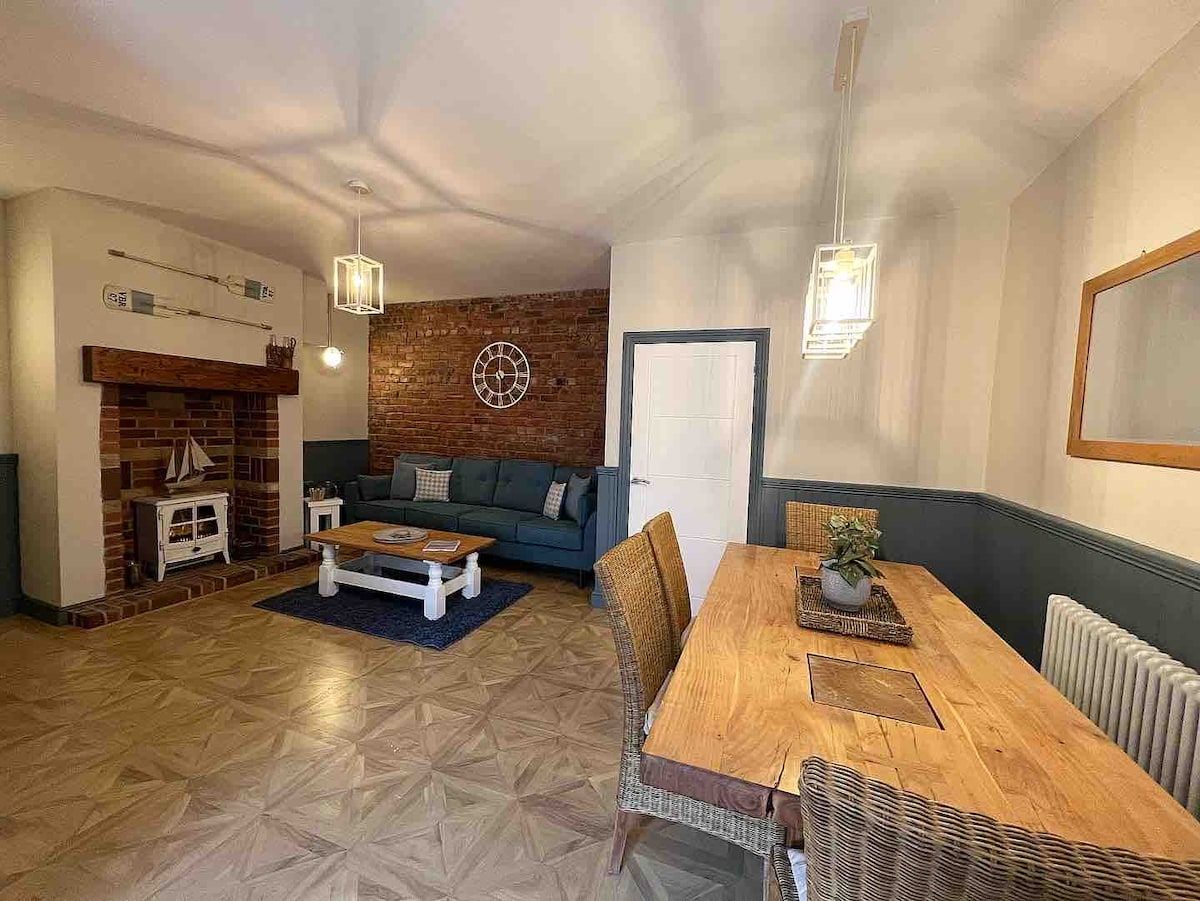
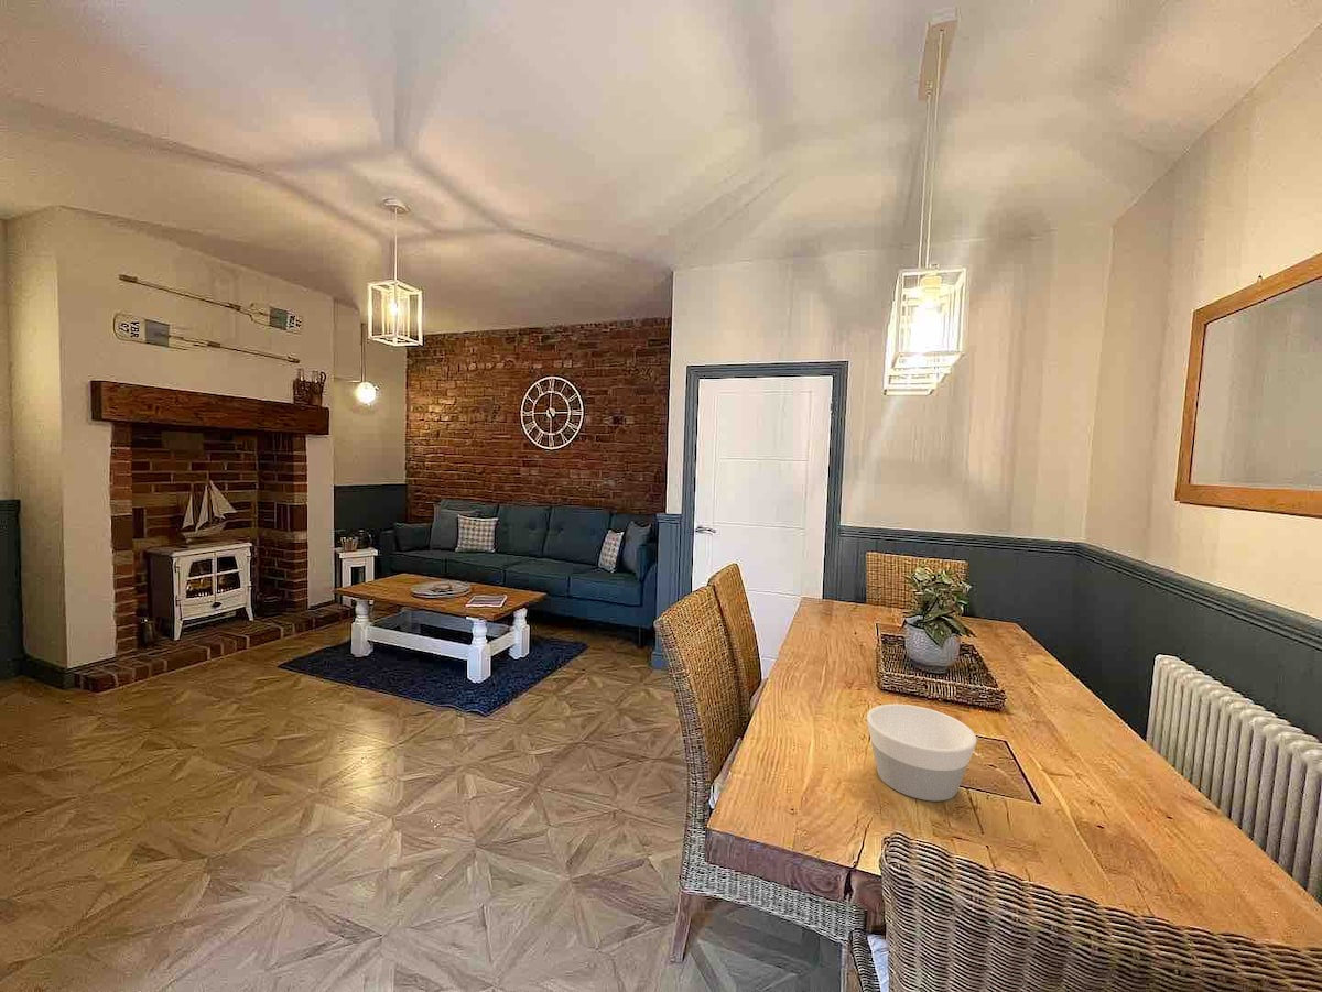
+ bowl (918, 752)
